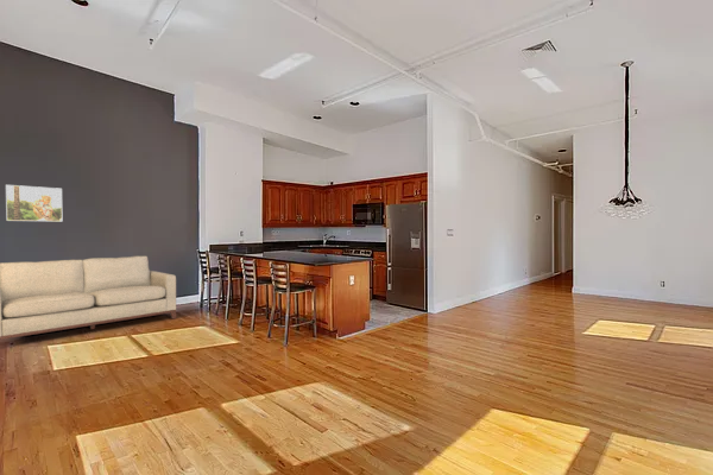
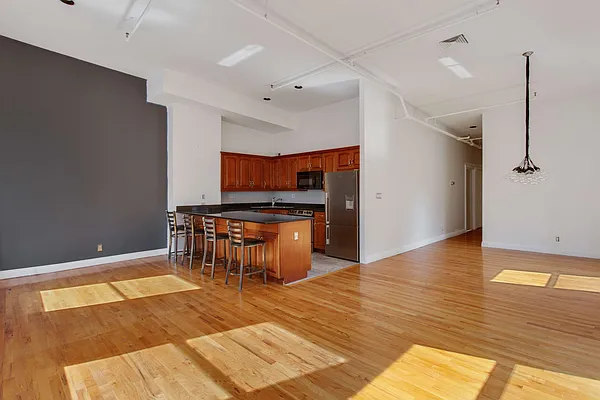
- sofa (87, 292)
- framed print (34, 203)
